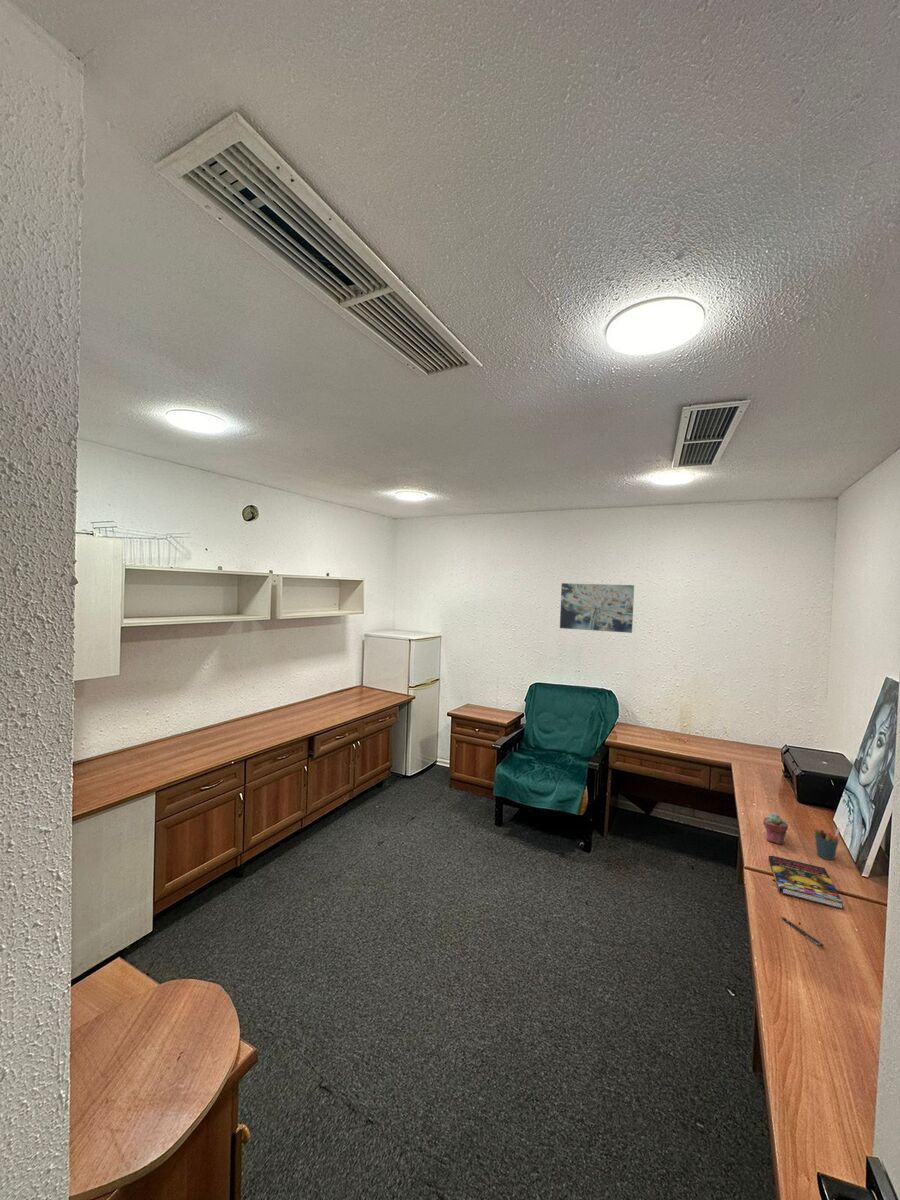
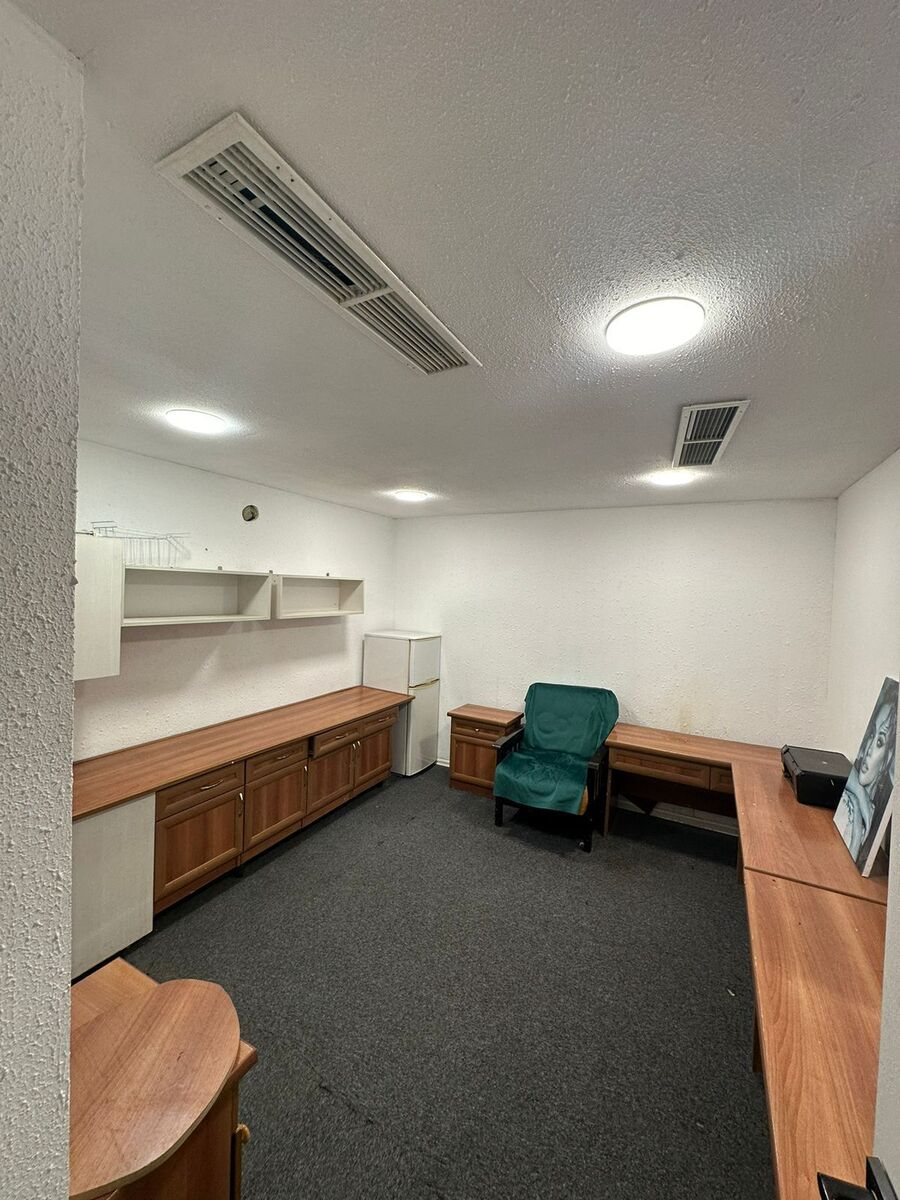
- pen holder (826, 841)
- pen (800, 930)
- potted succulent (775, 827)
- wall art (596, 607)
- book (802, 879)
